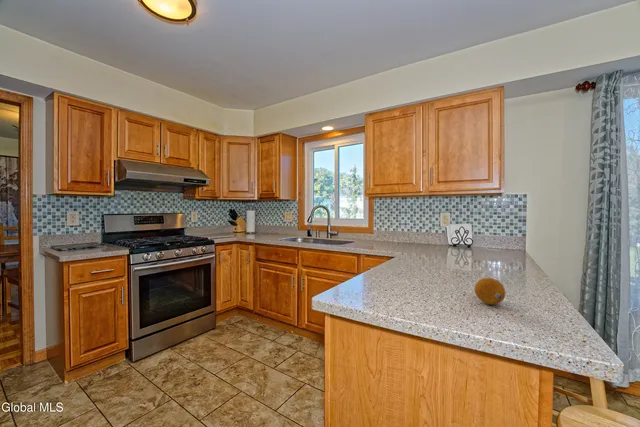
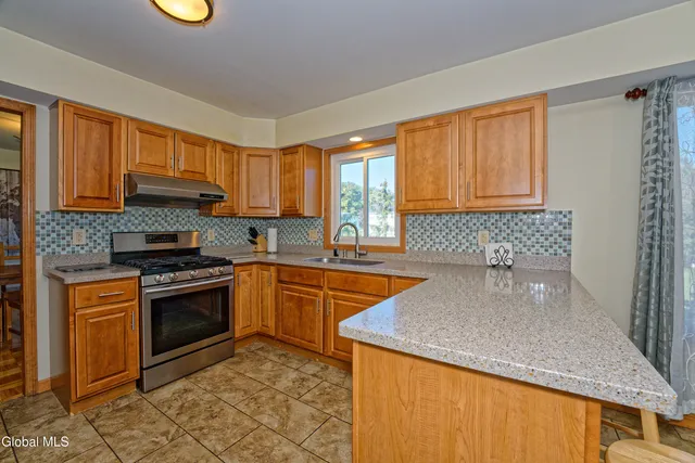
- fruit (489, 291)
